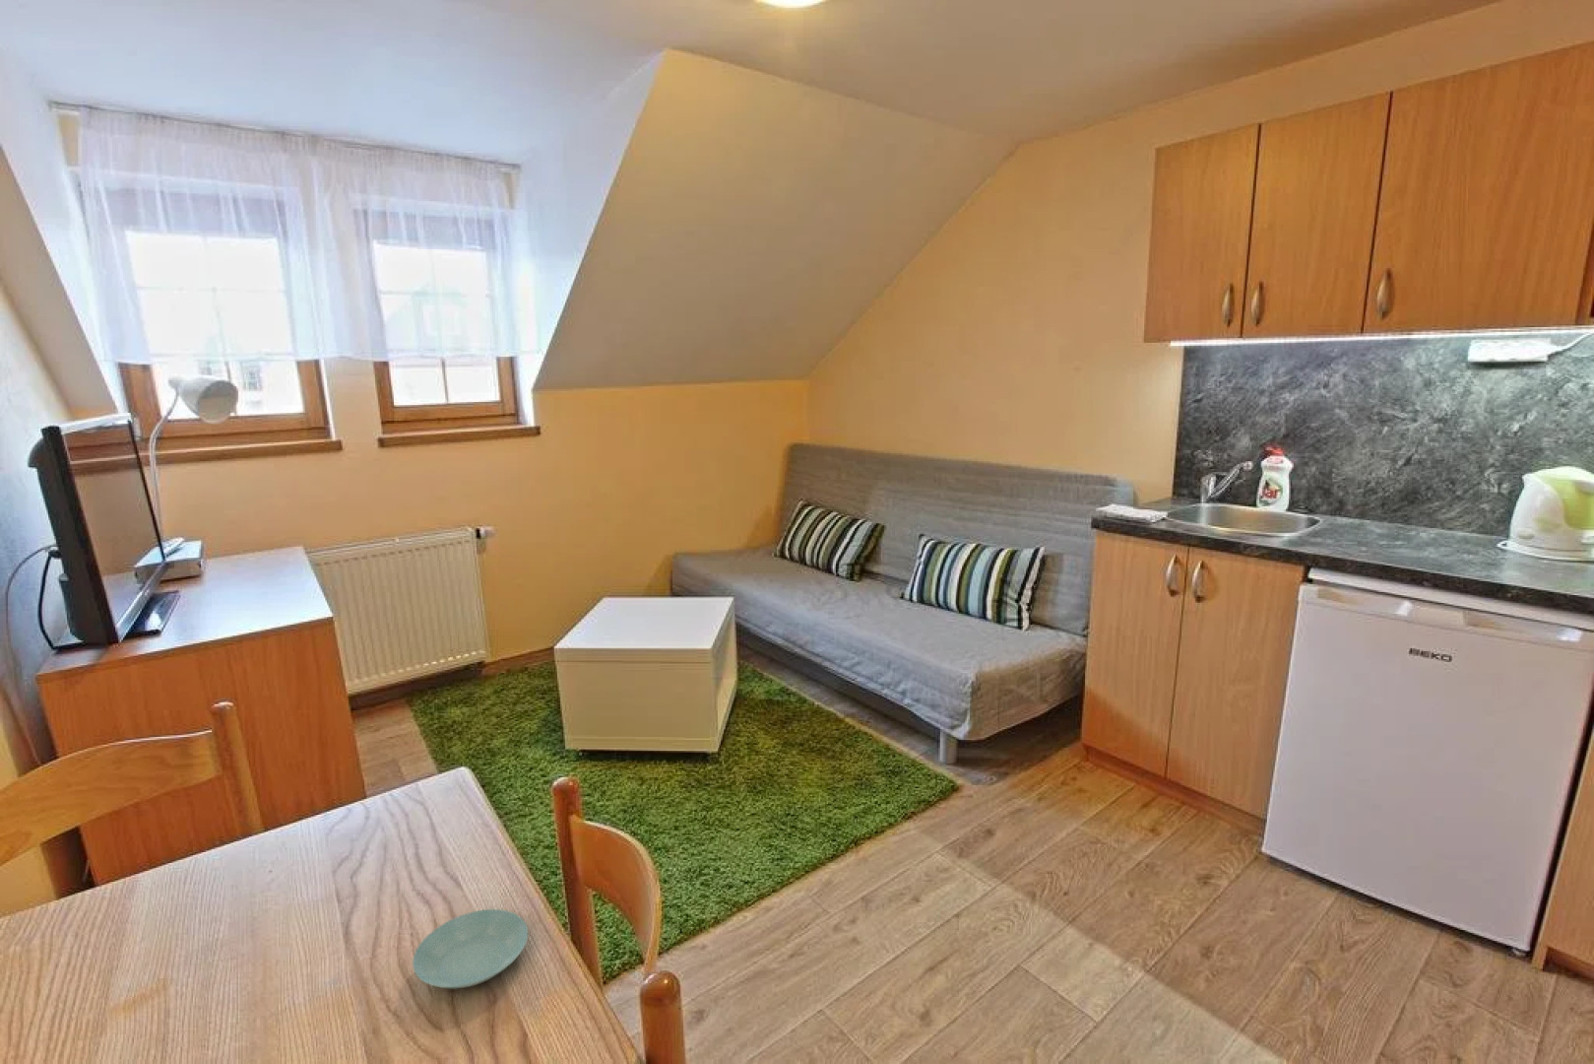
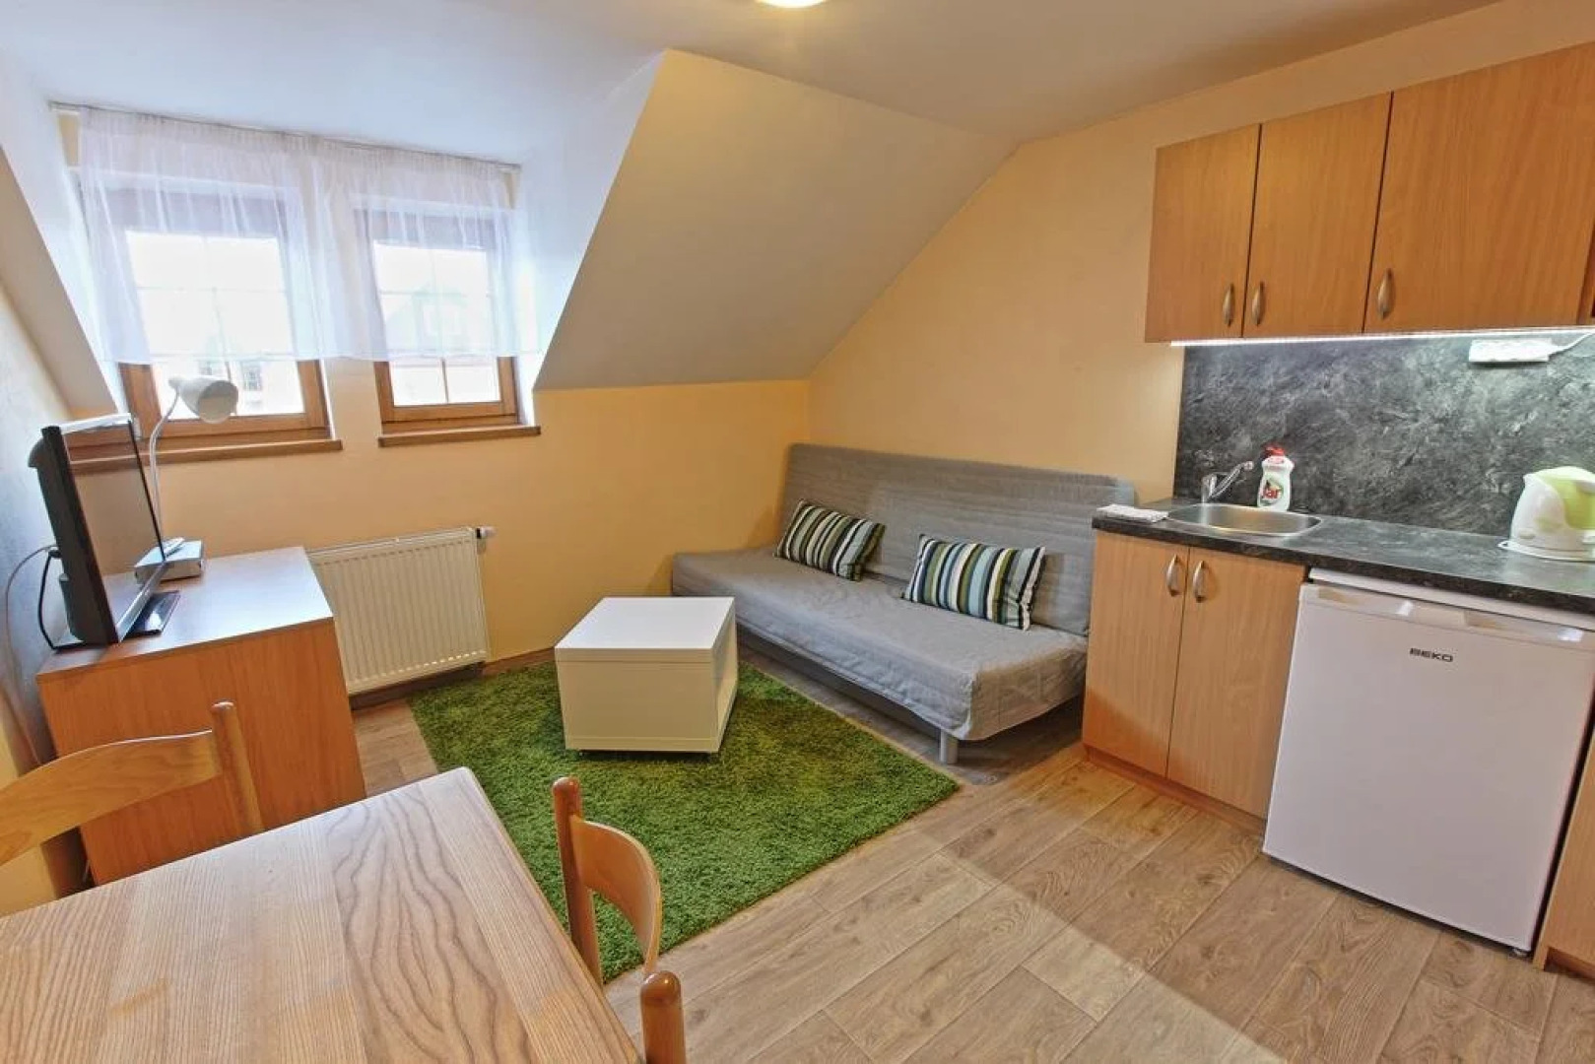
- saucer (472, 952)
